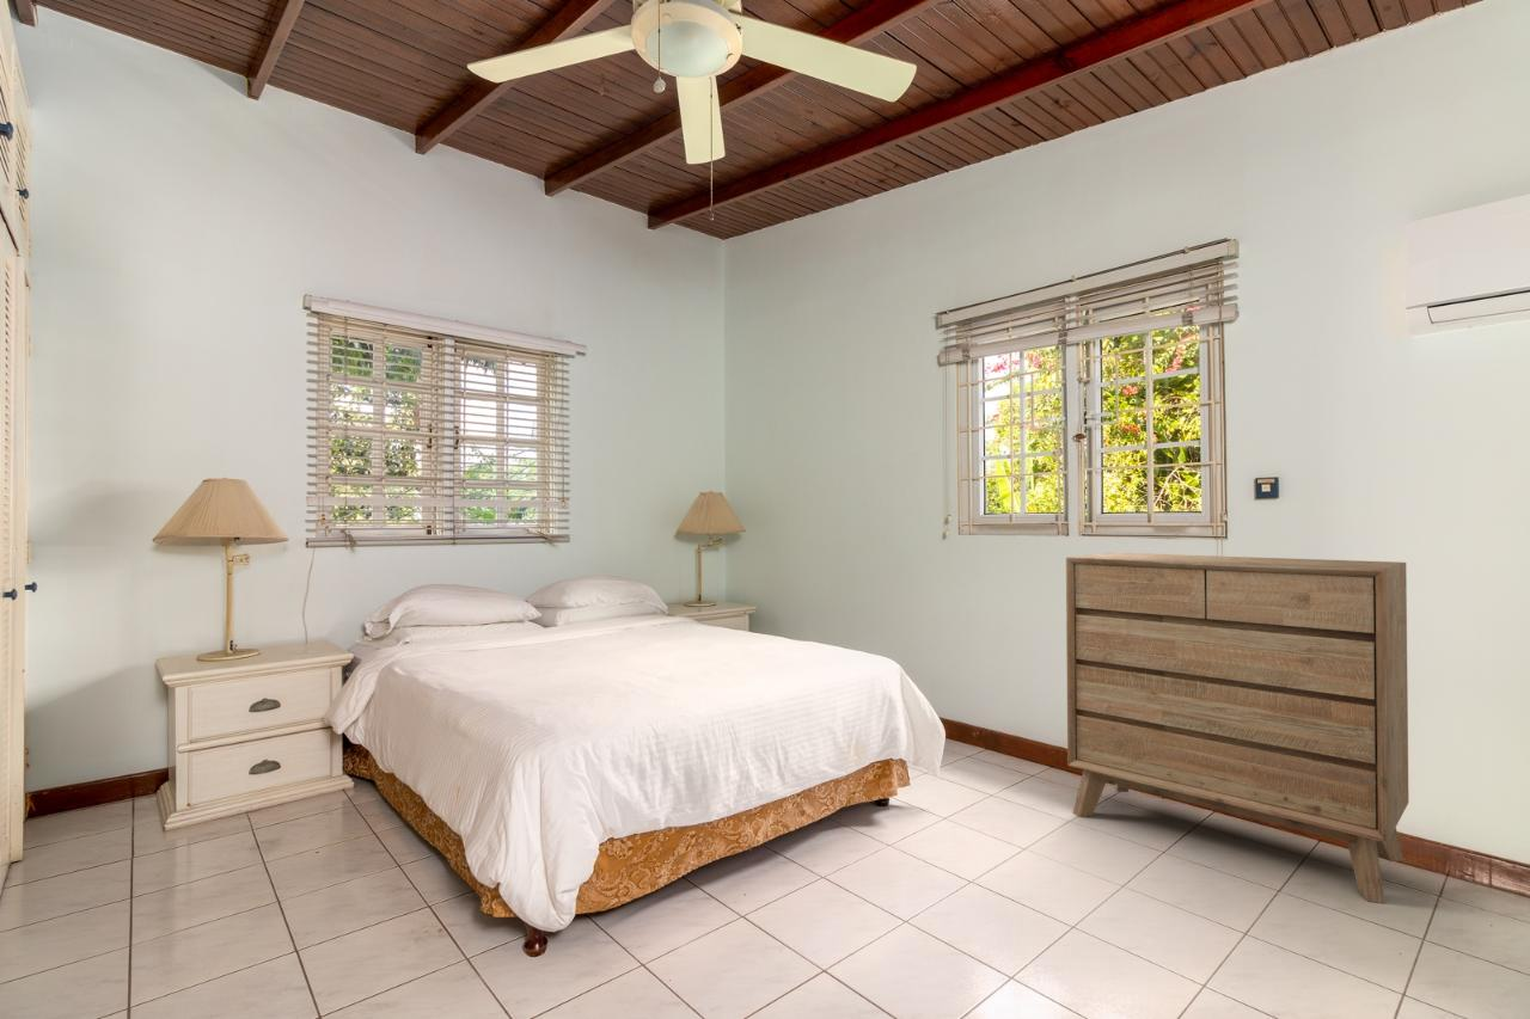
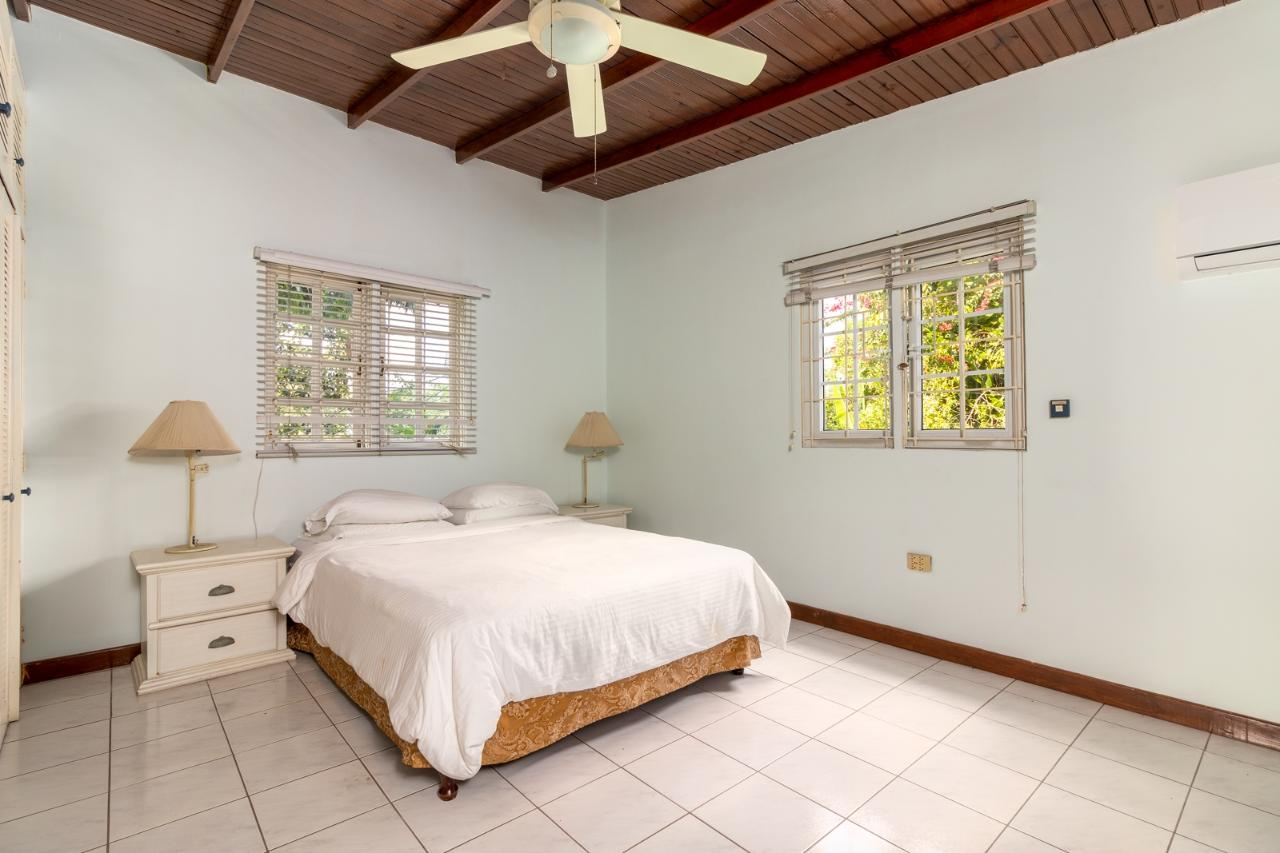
- dresser (1224, 696)
